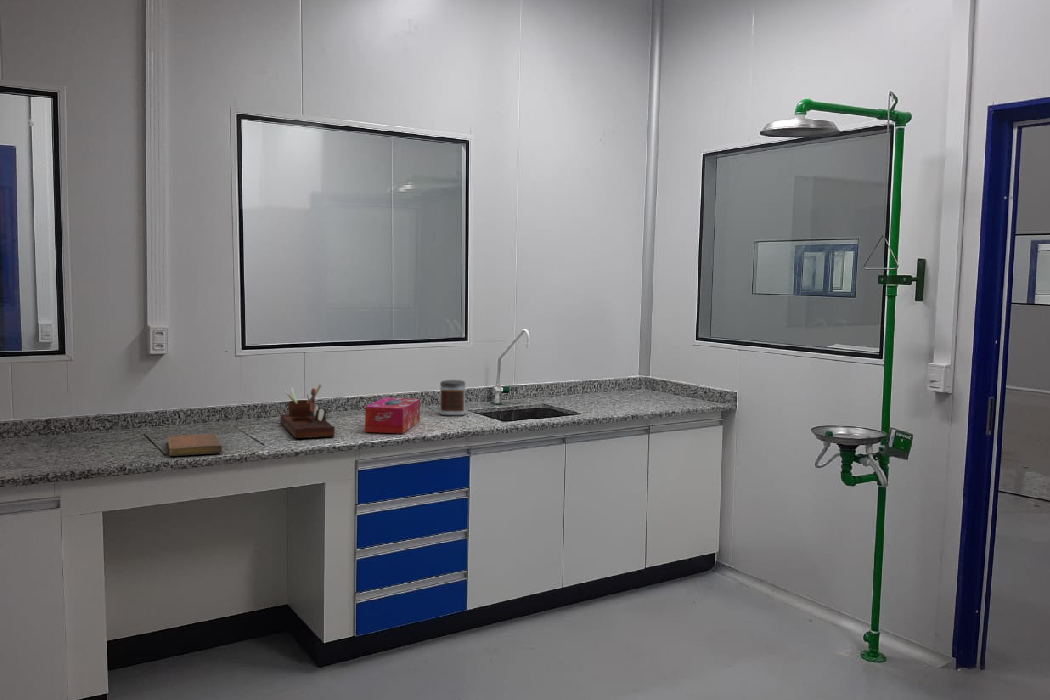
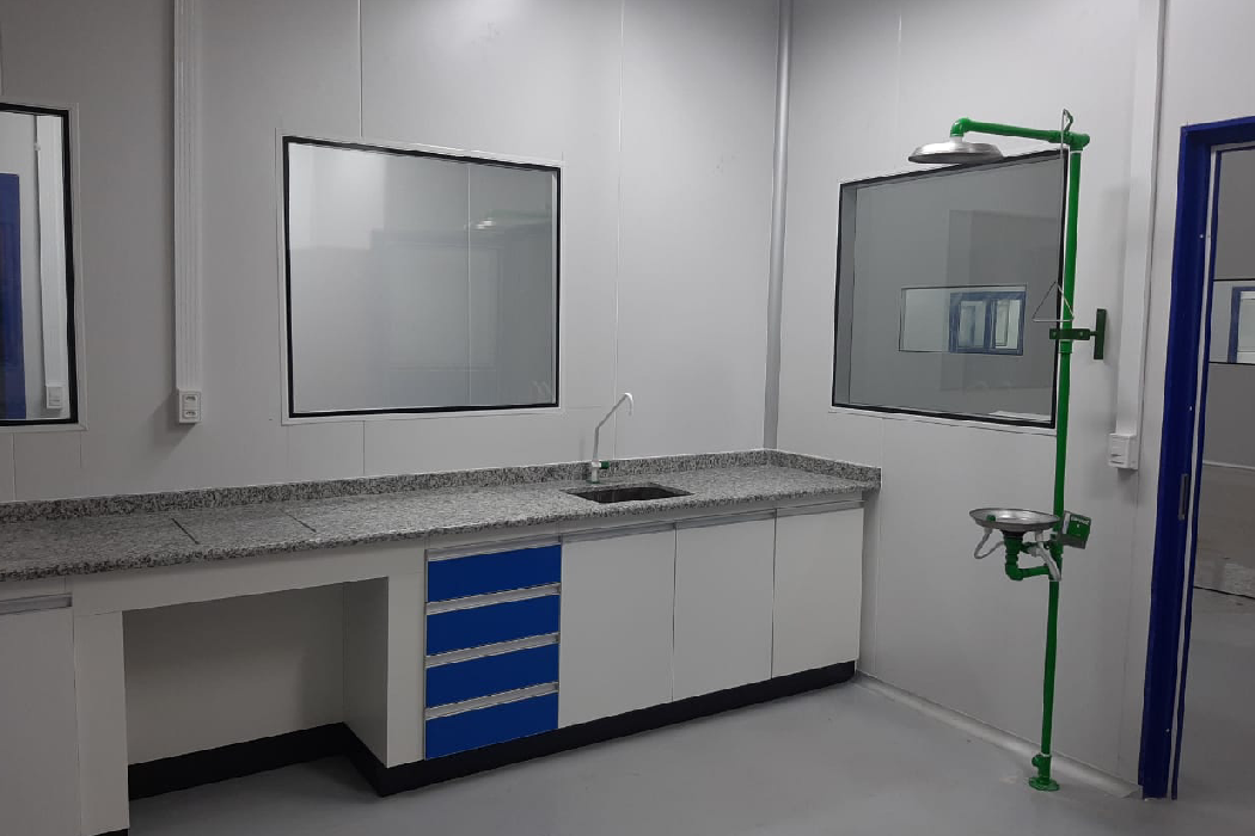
- jar (452, 397)
- tissue box (393, 414)
- desk organizer (306, 406)
- notebook (194, 444)
